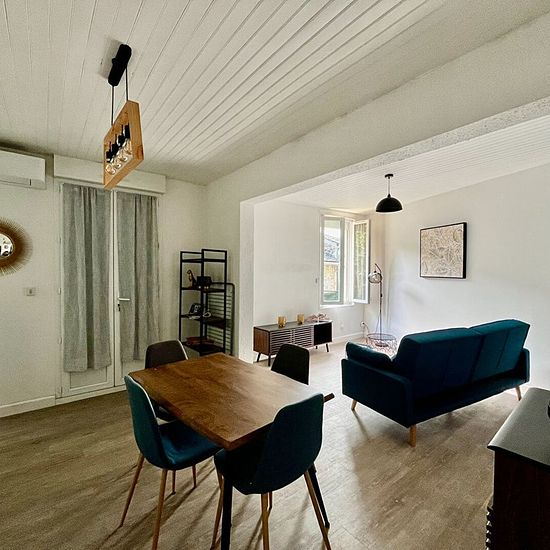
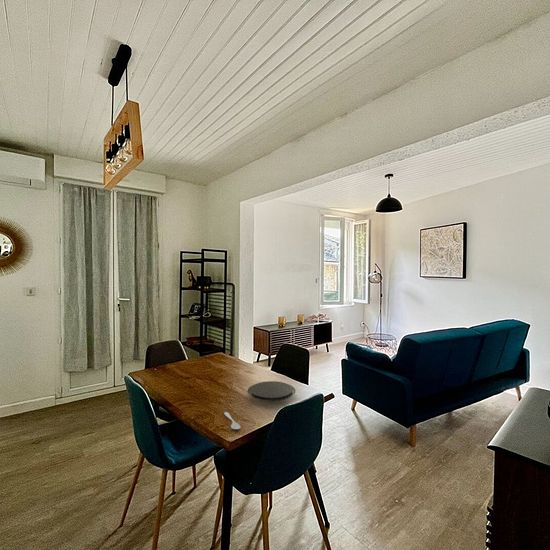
+ spoon (231, 419)
+ plate (271, 393)
